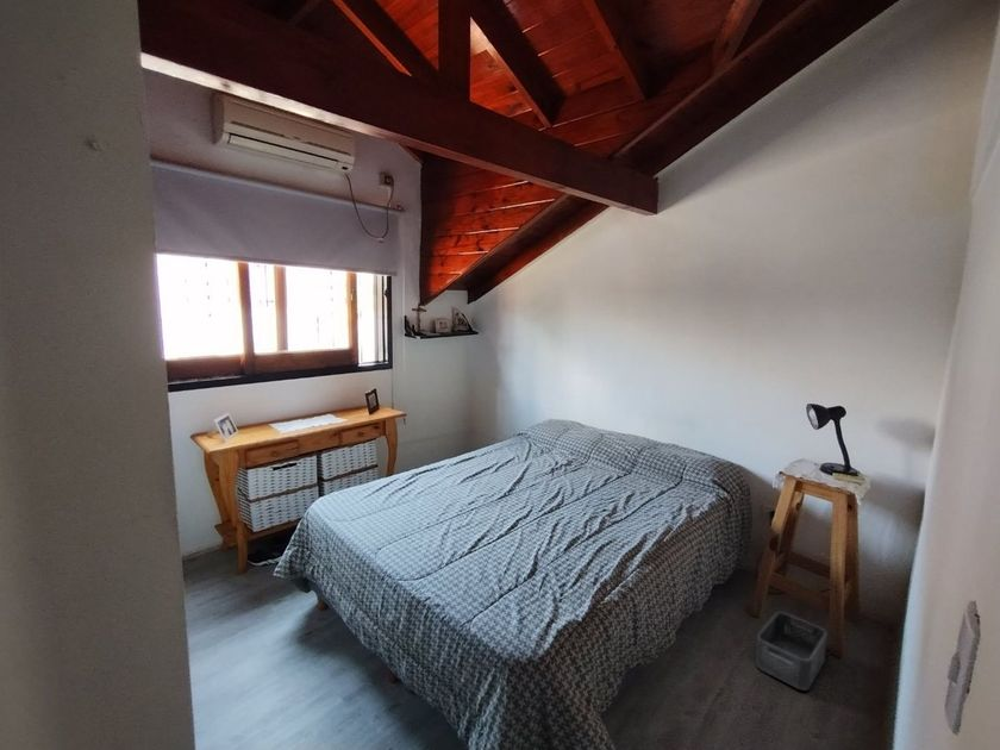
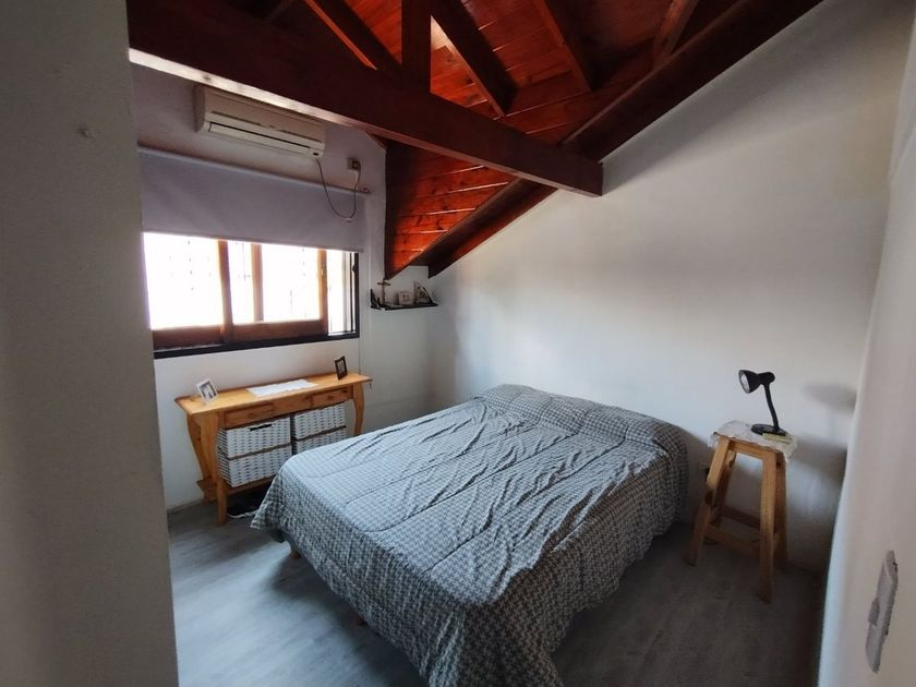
- storage bin (790, 648)
